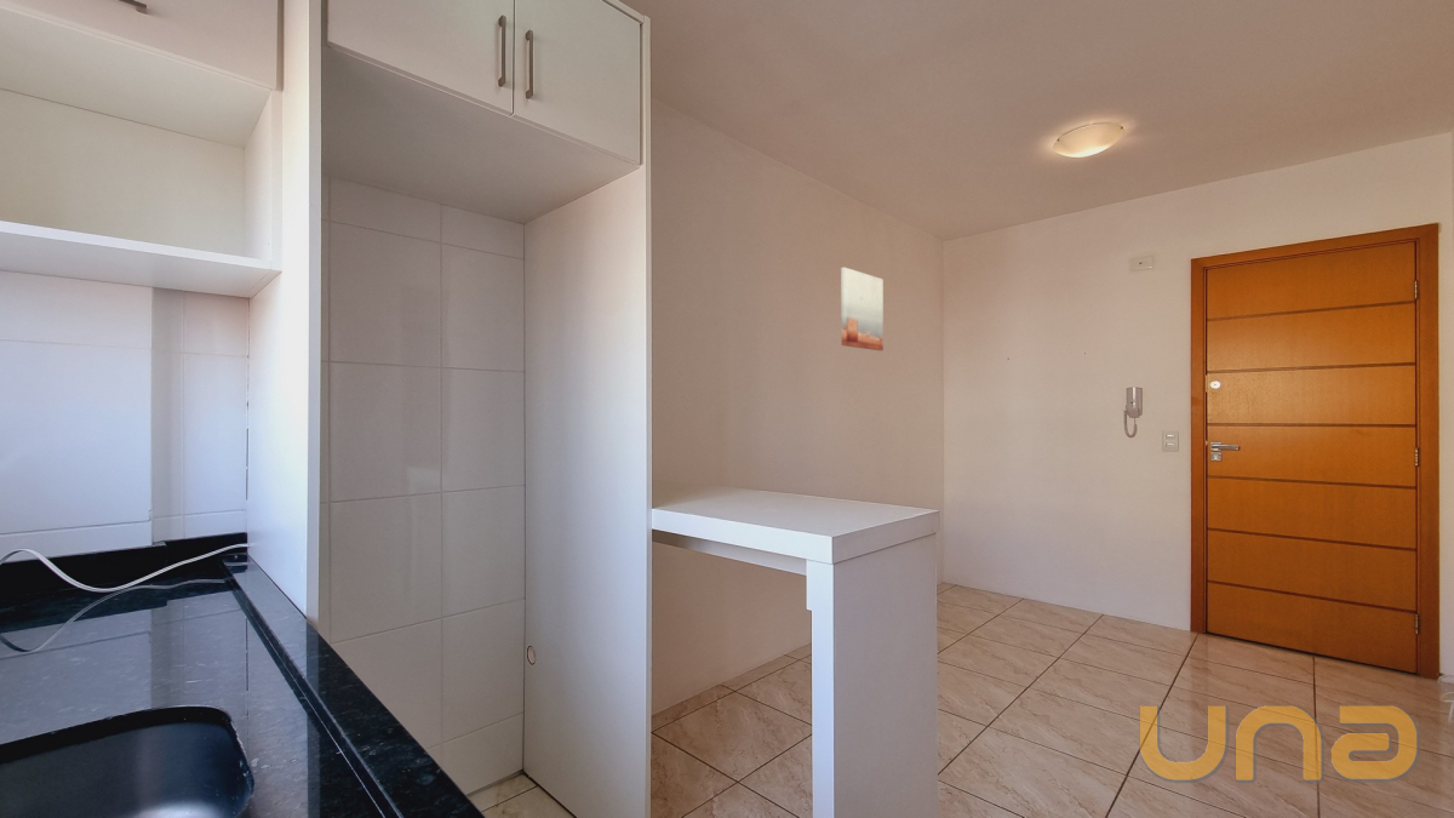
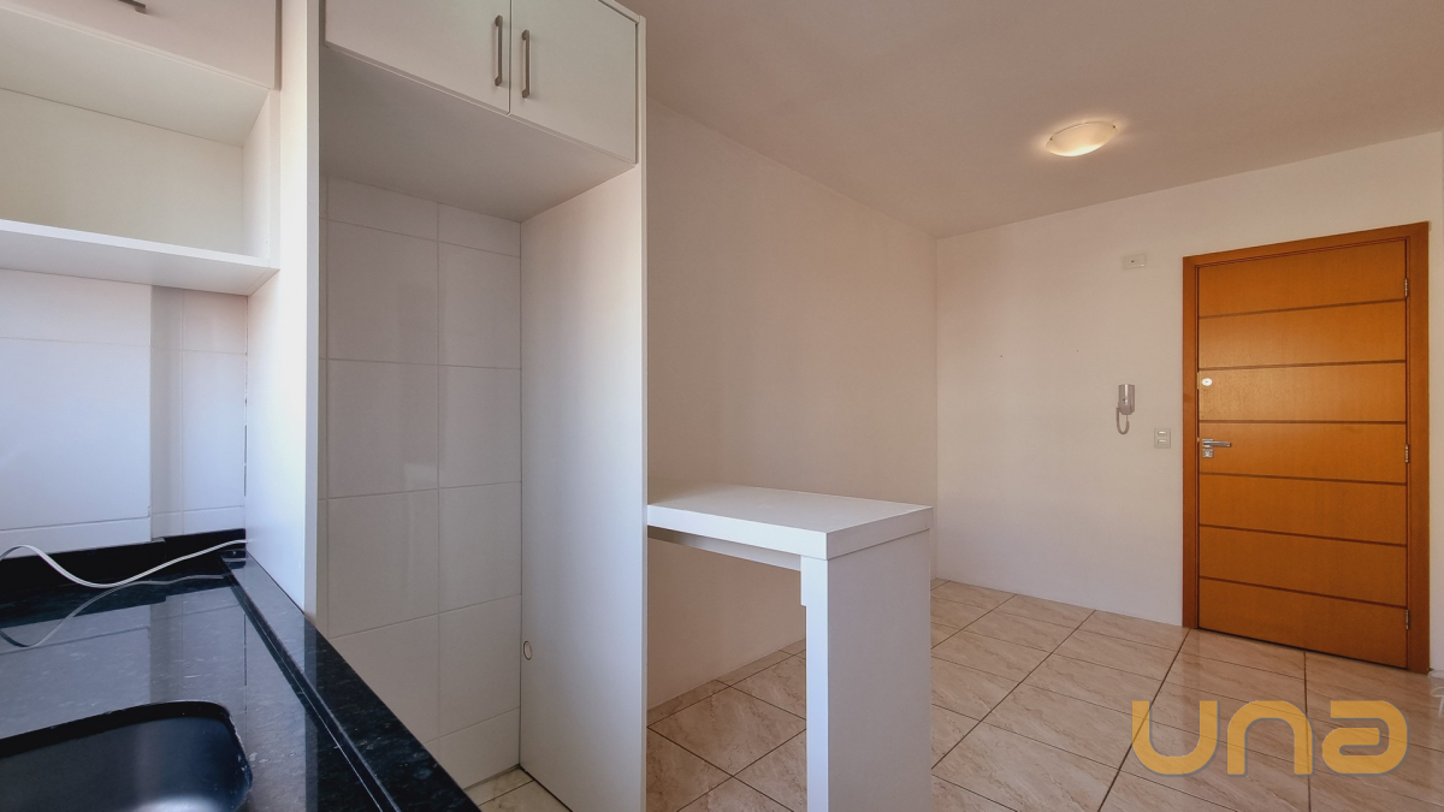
- wall art (863, 310)
